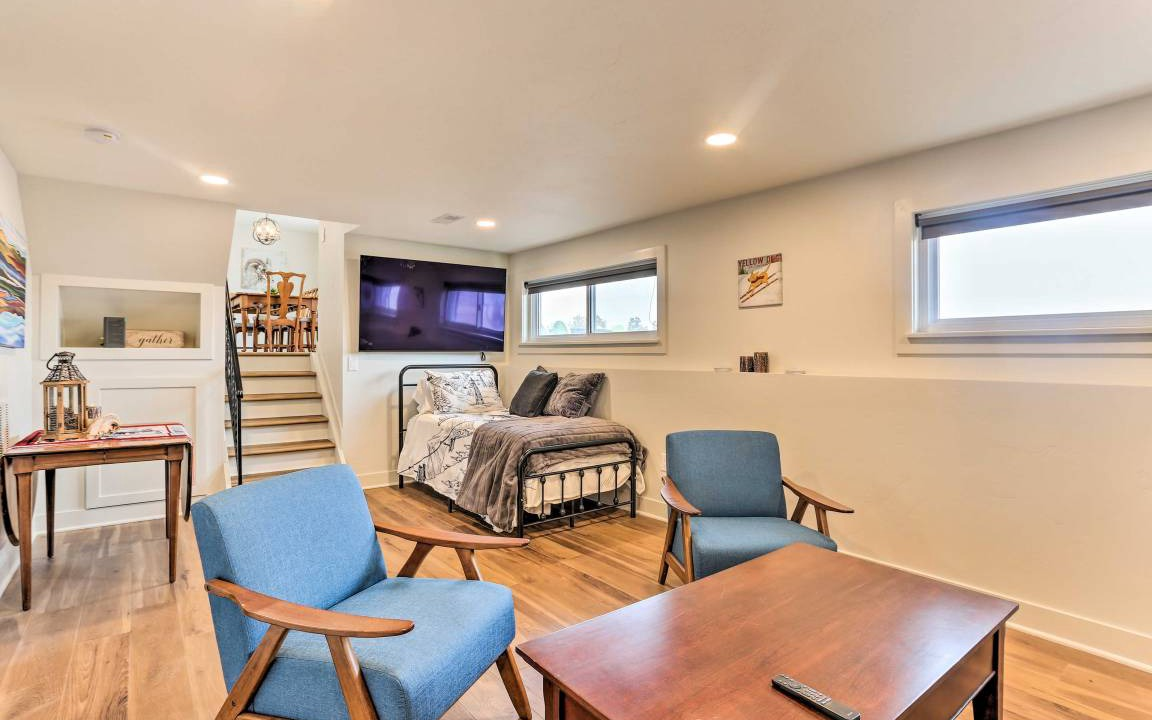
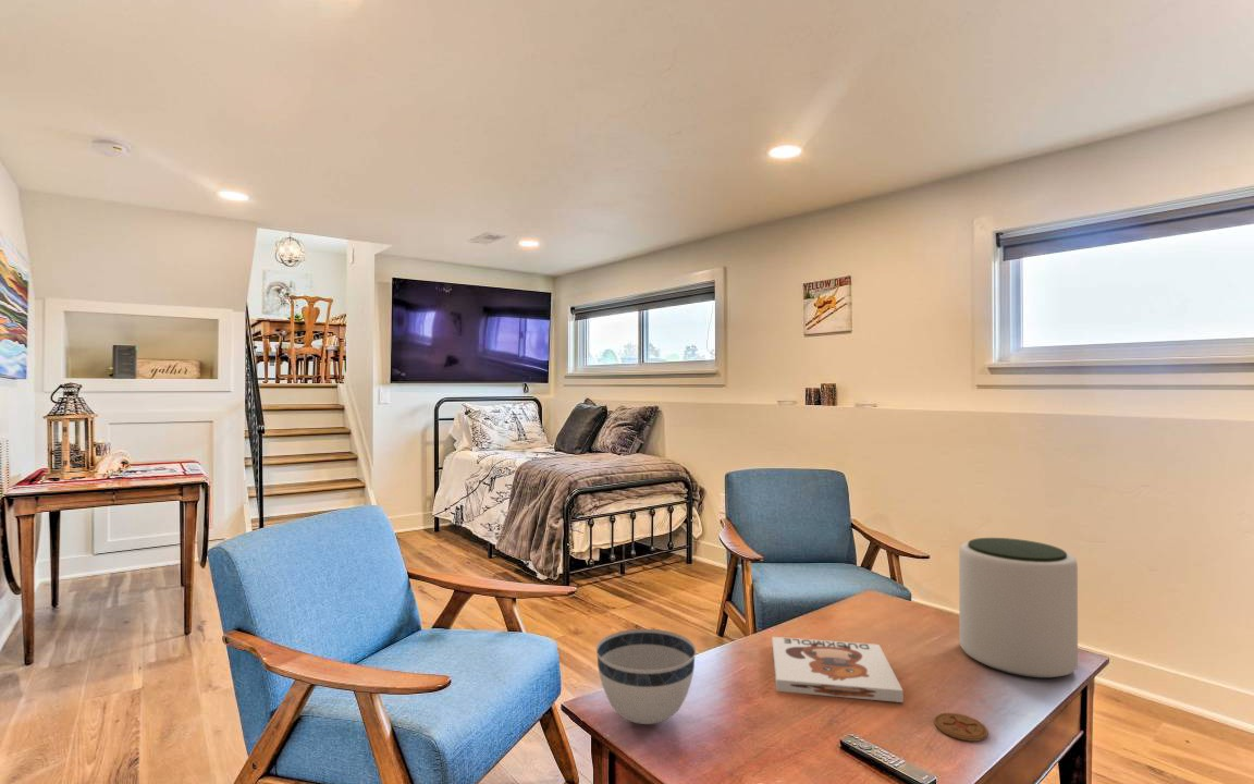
+ coaster (960, 726)
+ plant pot (1016, 602)
+ board game (831, 665)
+ bowl (646, 683)
